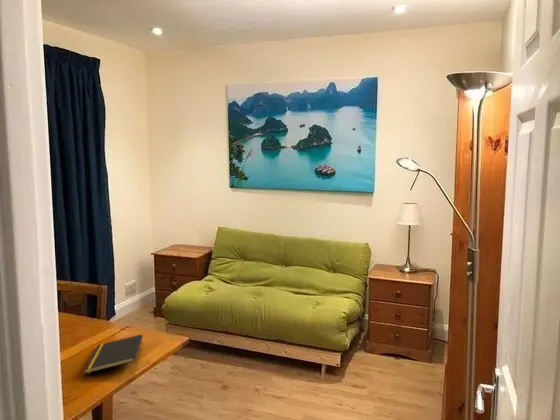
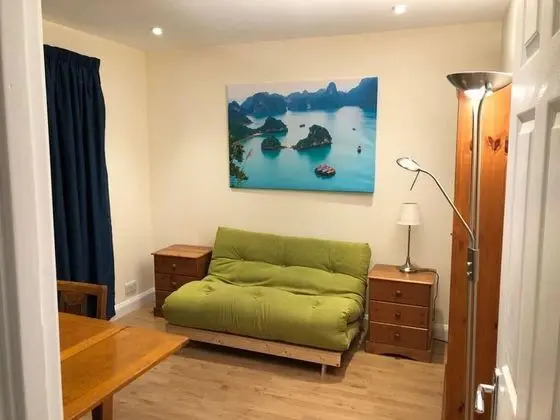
- notepad (115, 352)
